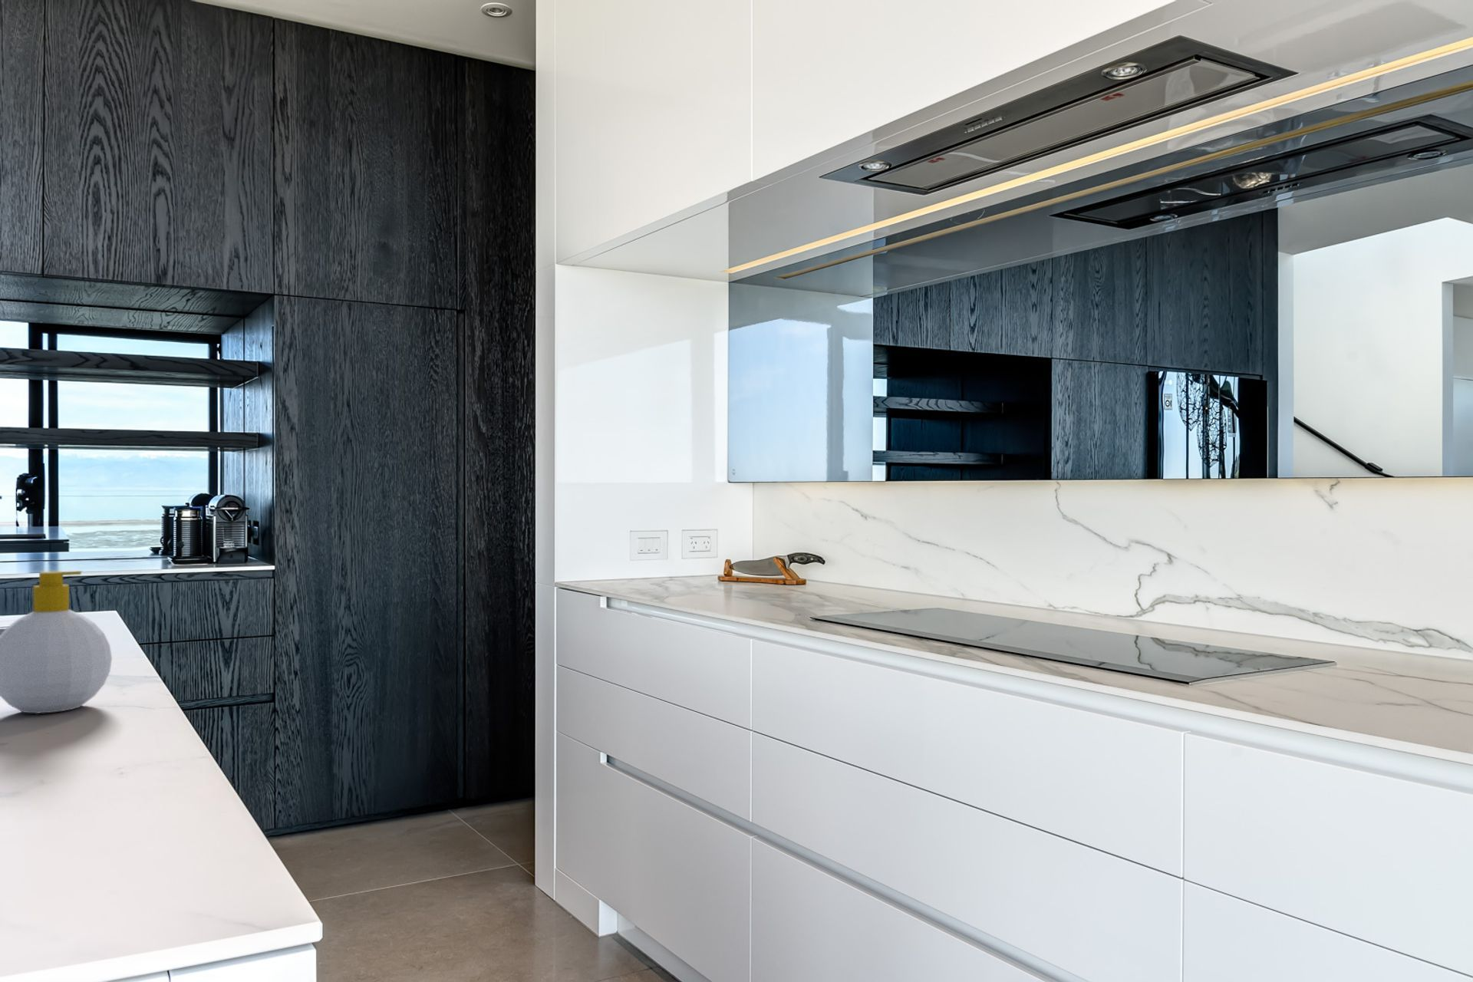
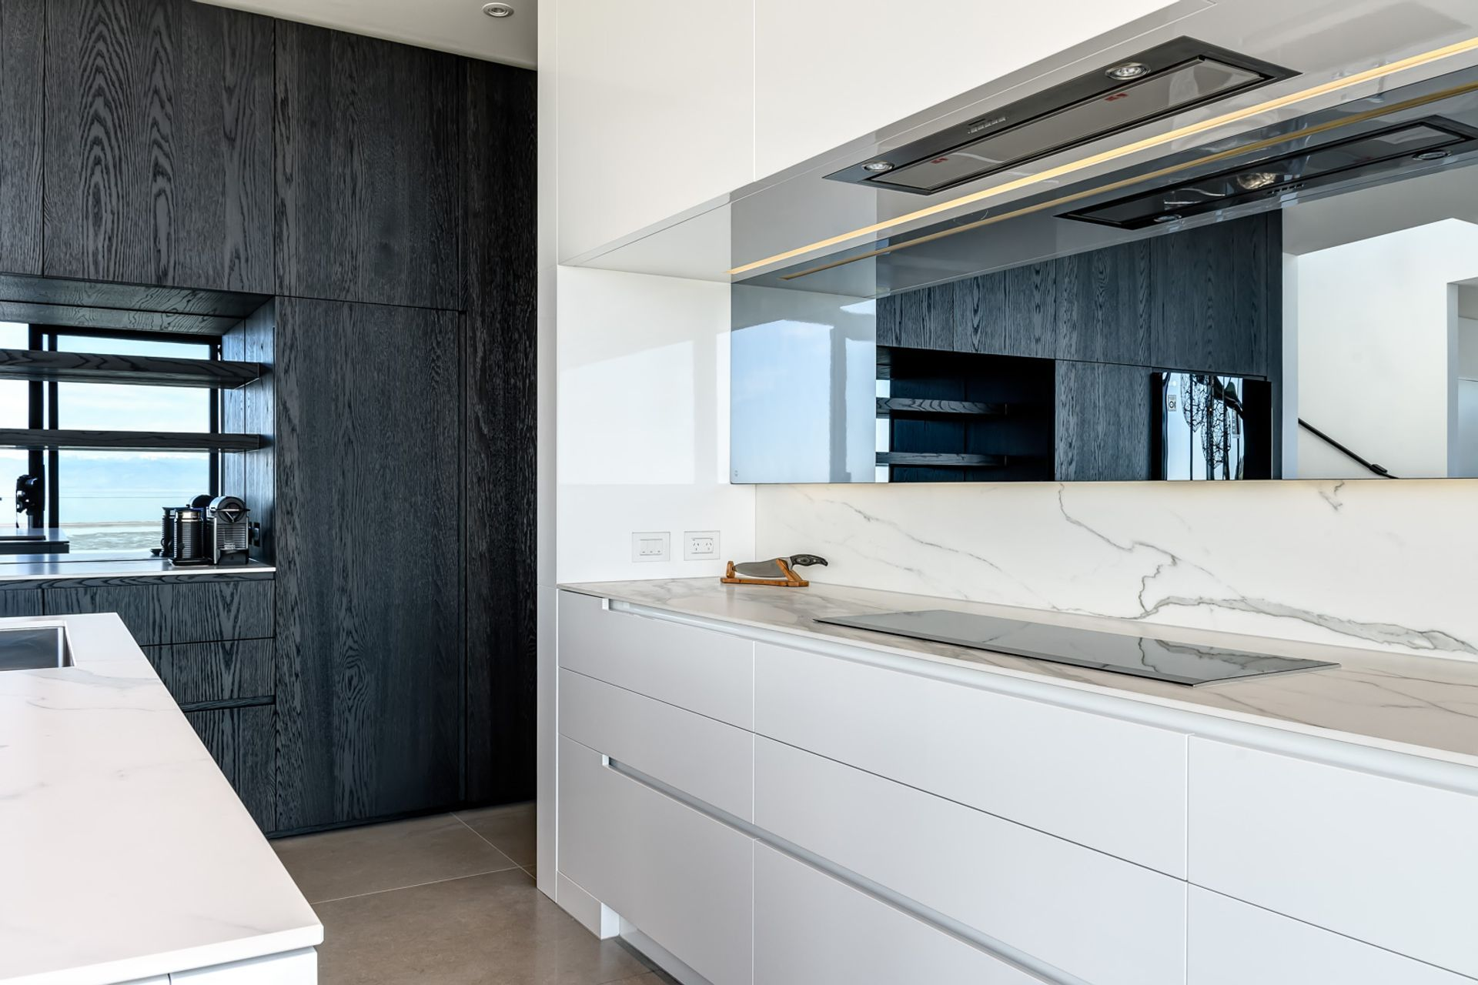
- soap bottle (52, 640)
